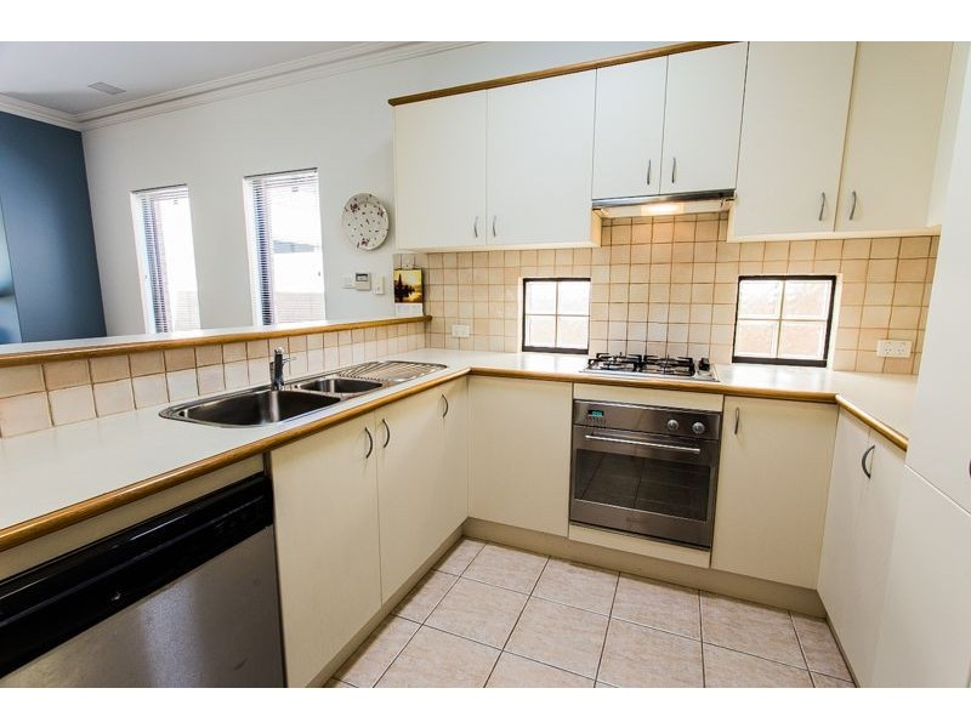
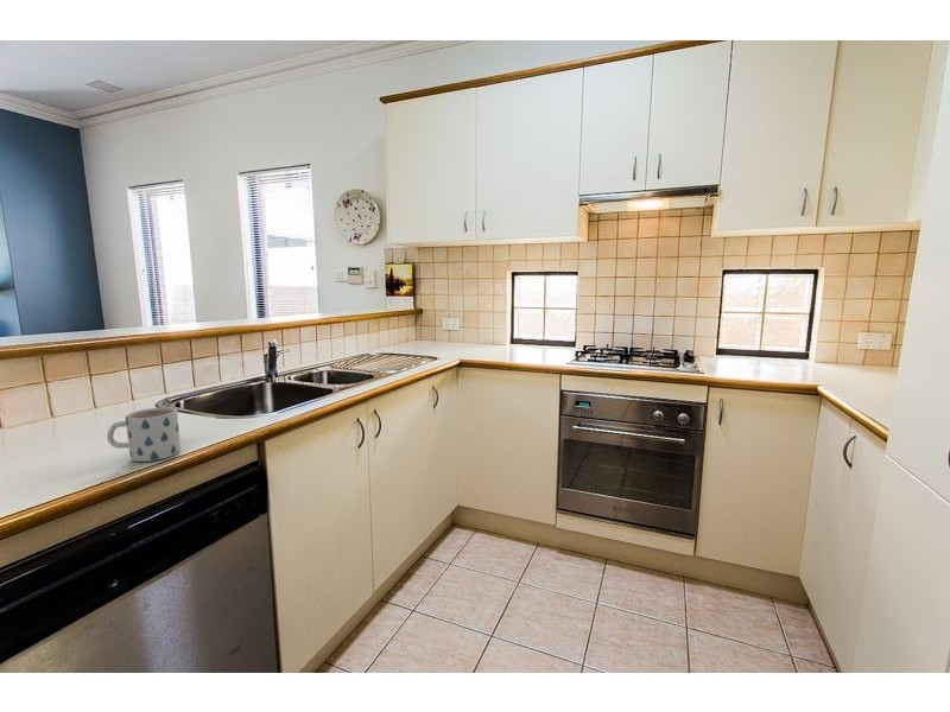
+ mug (144, 434)
